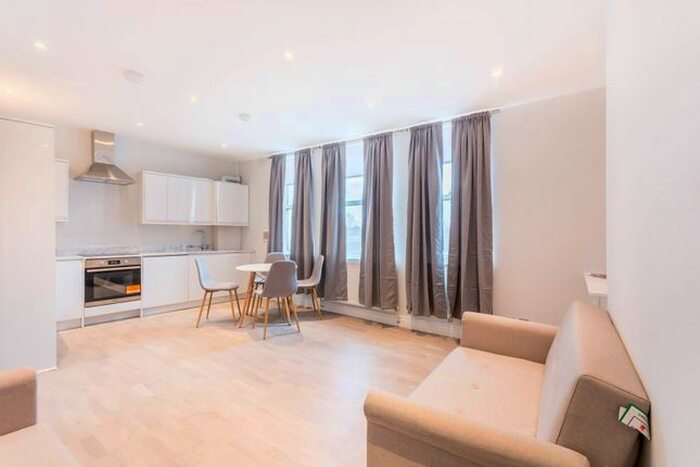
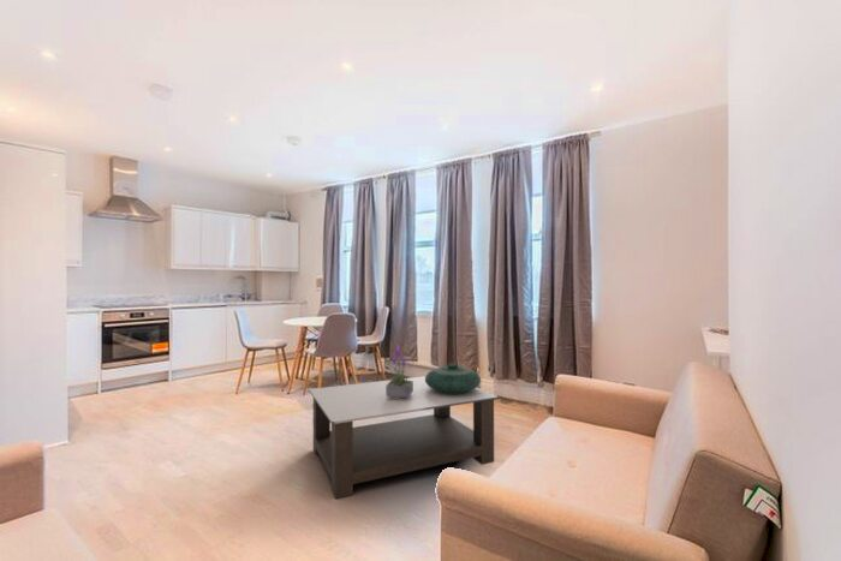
+ potted plant (399, 370)
+ coffee table (400, 424)
+ decorative bowl (452, 376)
